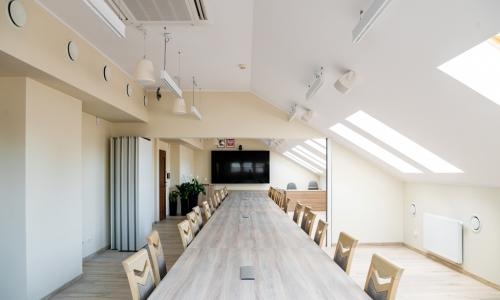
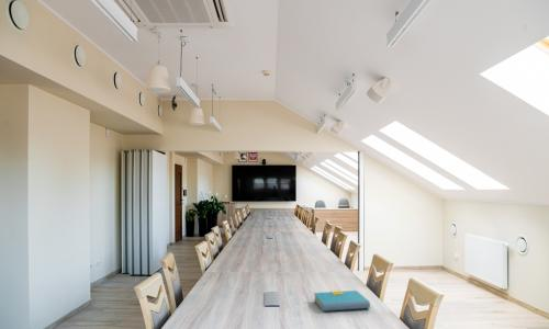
+ book (340, 300)
